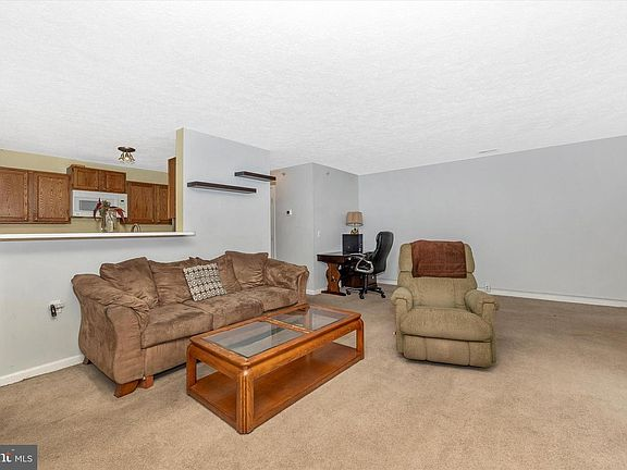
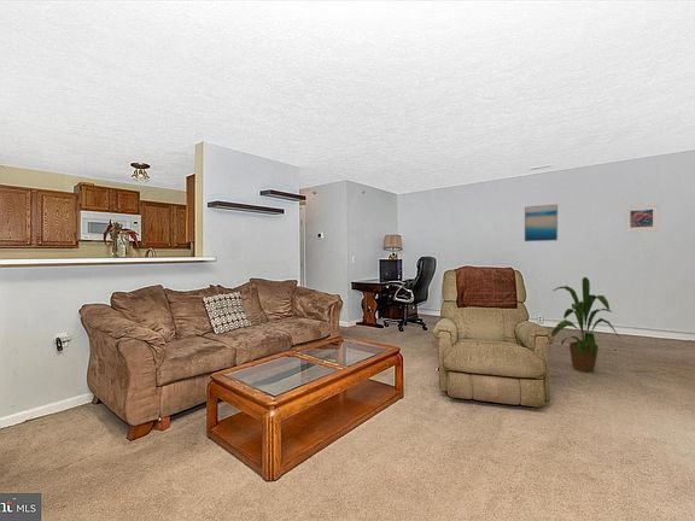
+ wall art (541, 223)
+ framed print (641, 218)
+ house plant (578, 322)
